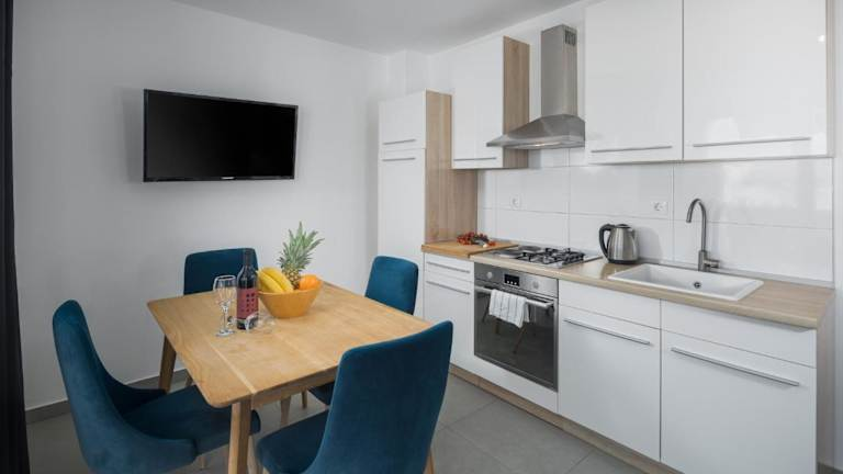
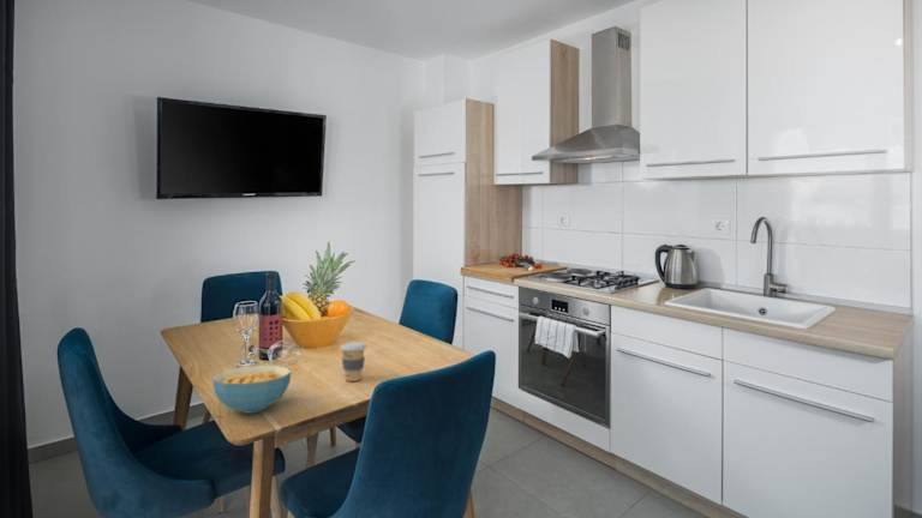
+ coffee cup (353, 361)
+ cereal bowl (252, 391)
